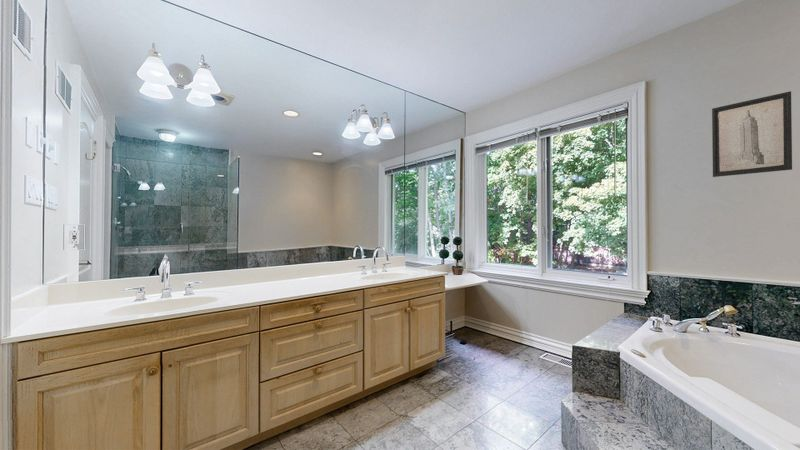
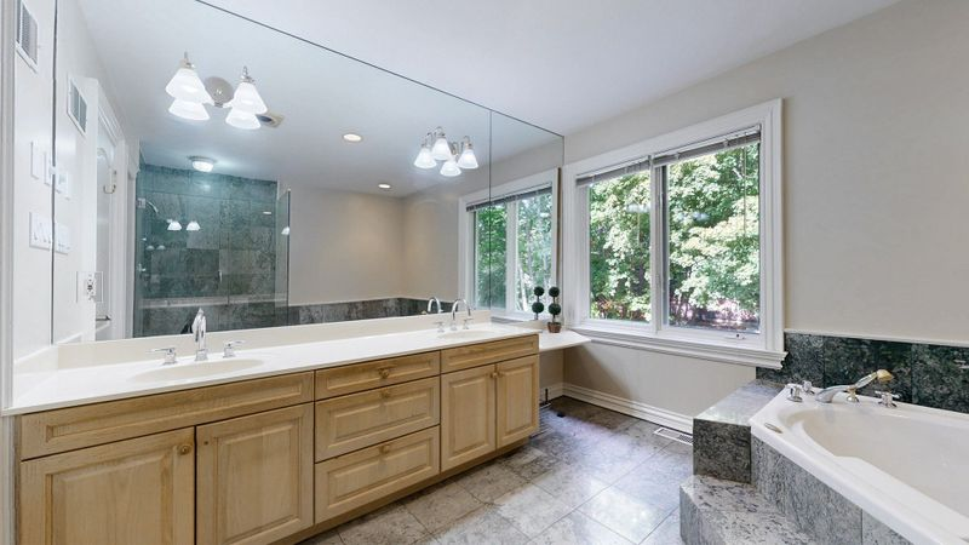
- wall art (749, 137)
